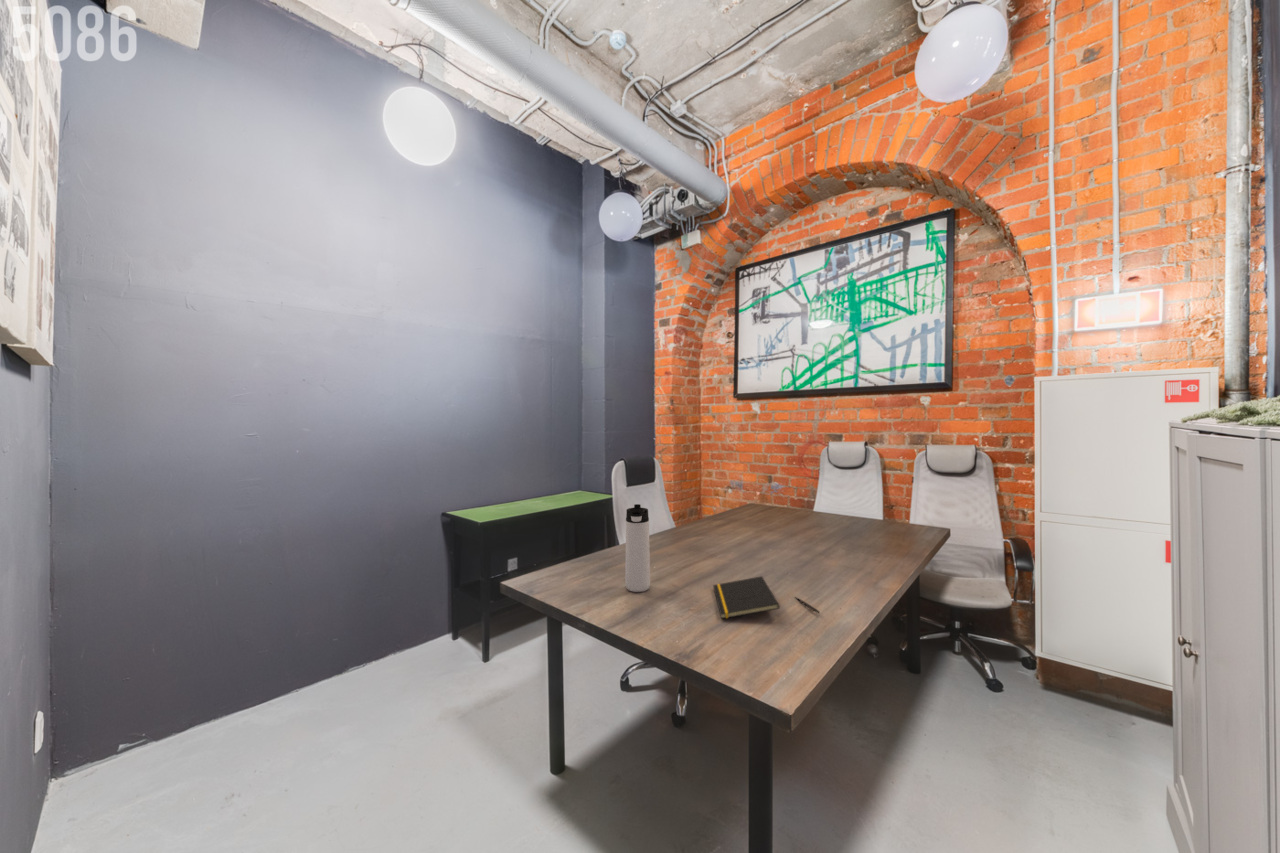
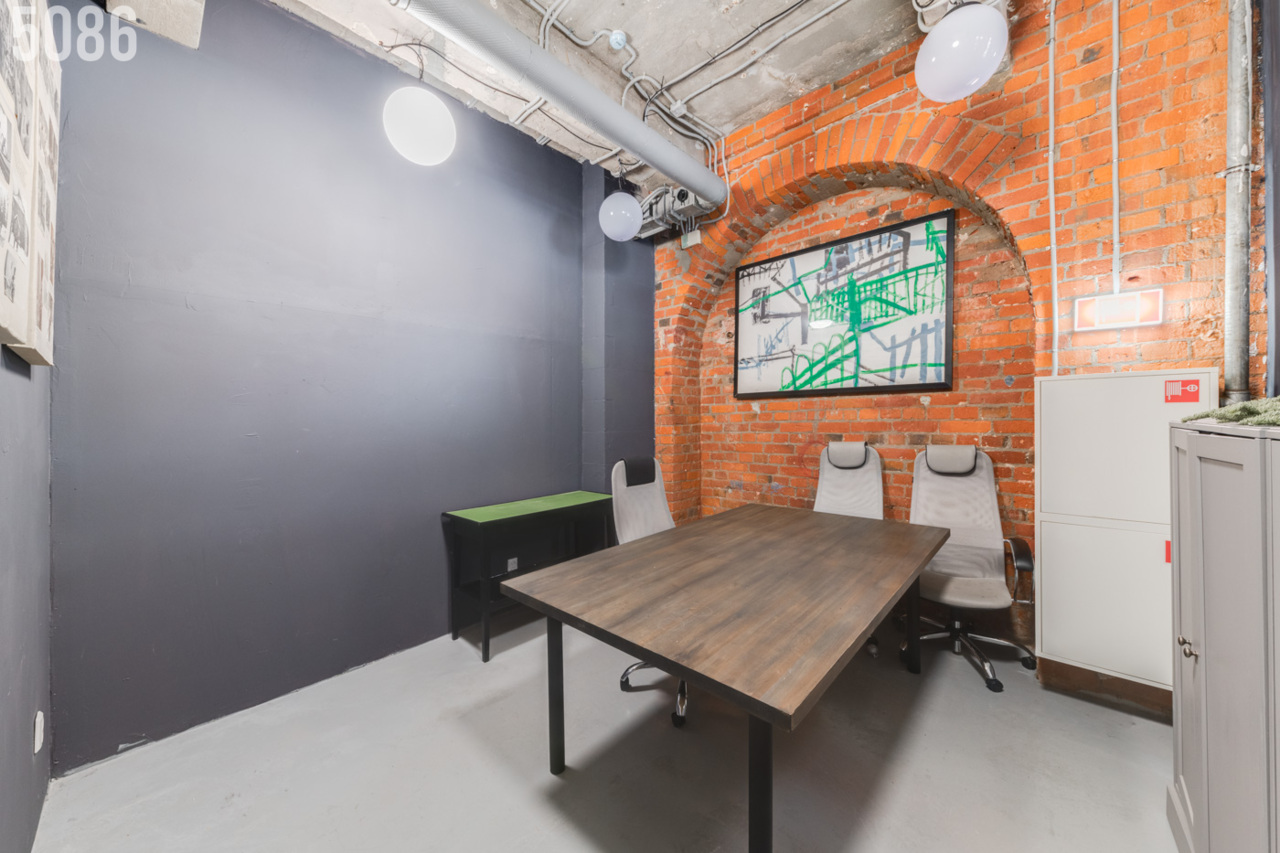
- pen (806, 603)
- notepad (743, 595)
- thermos bottle (637, 548)
